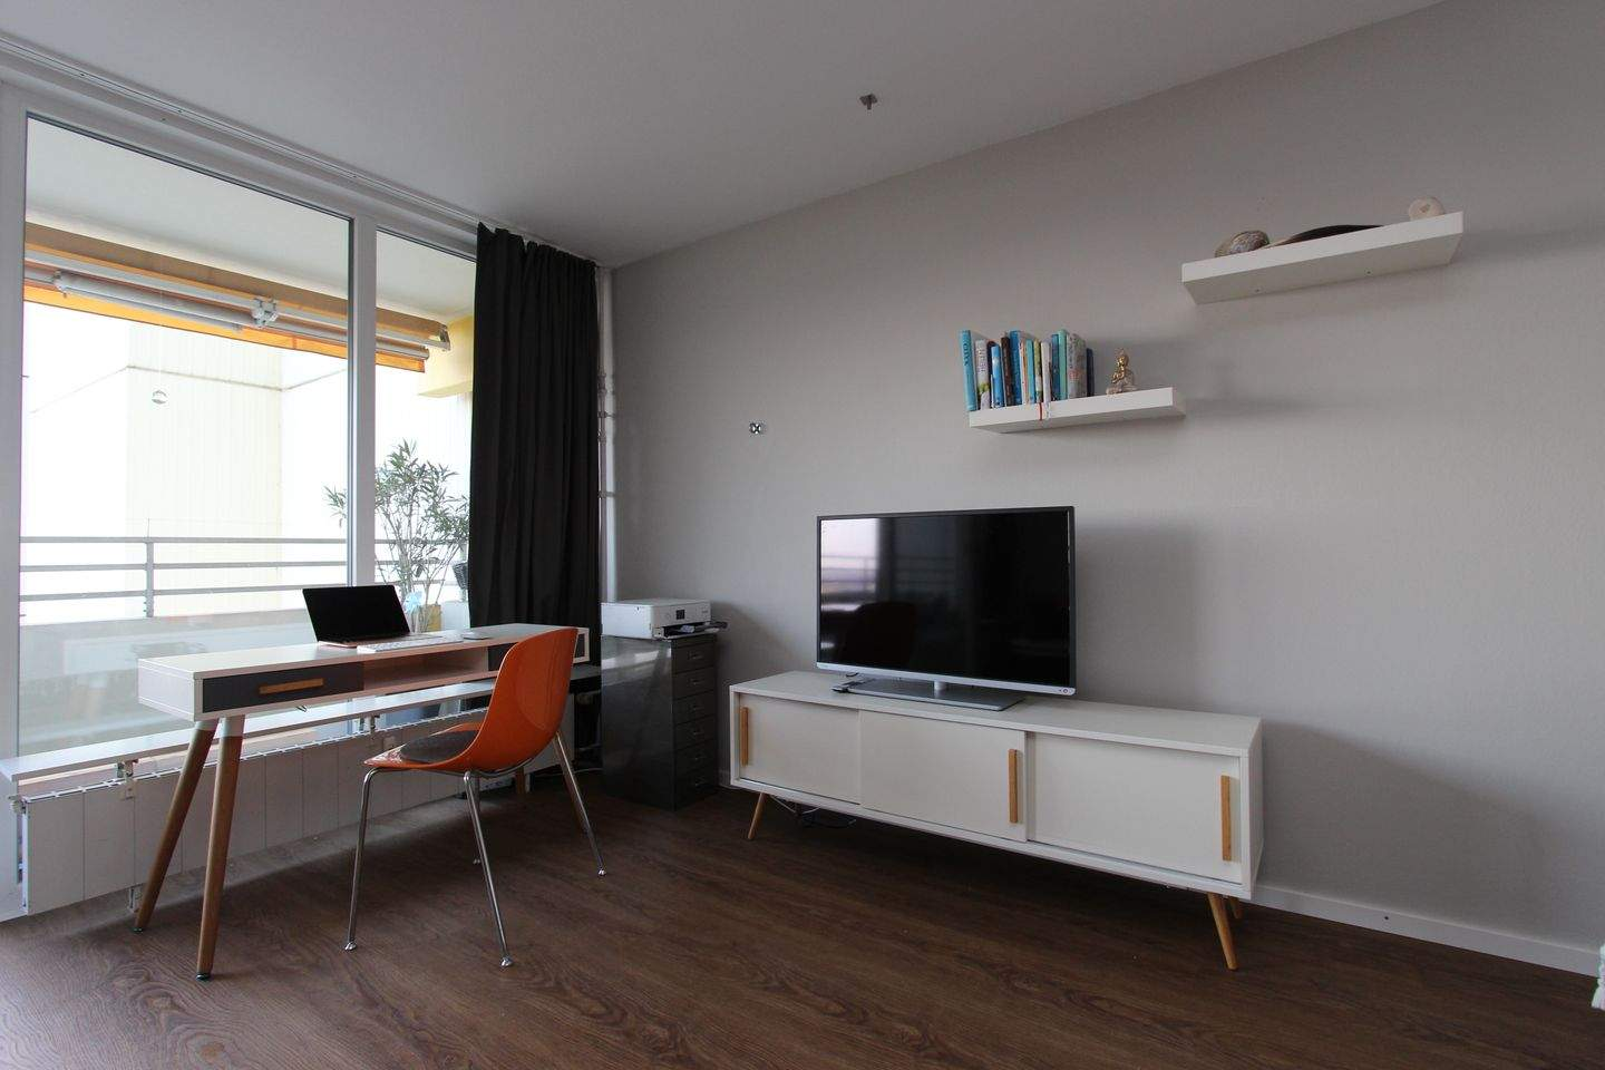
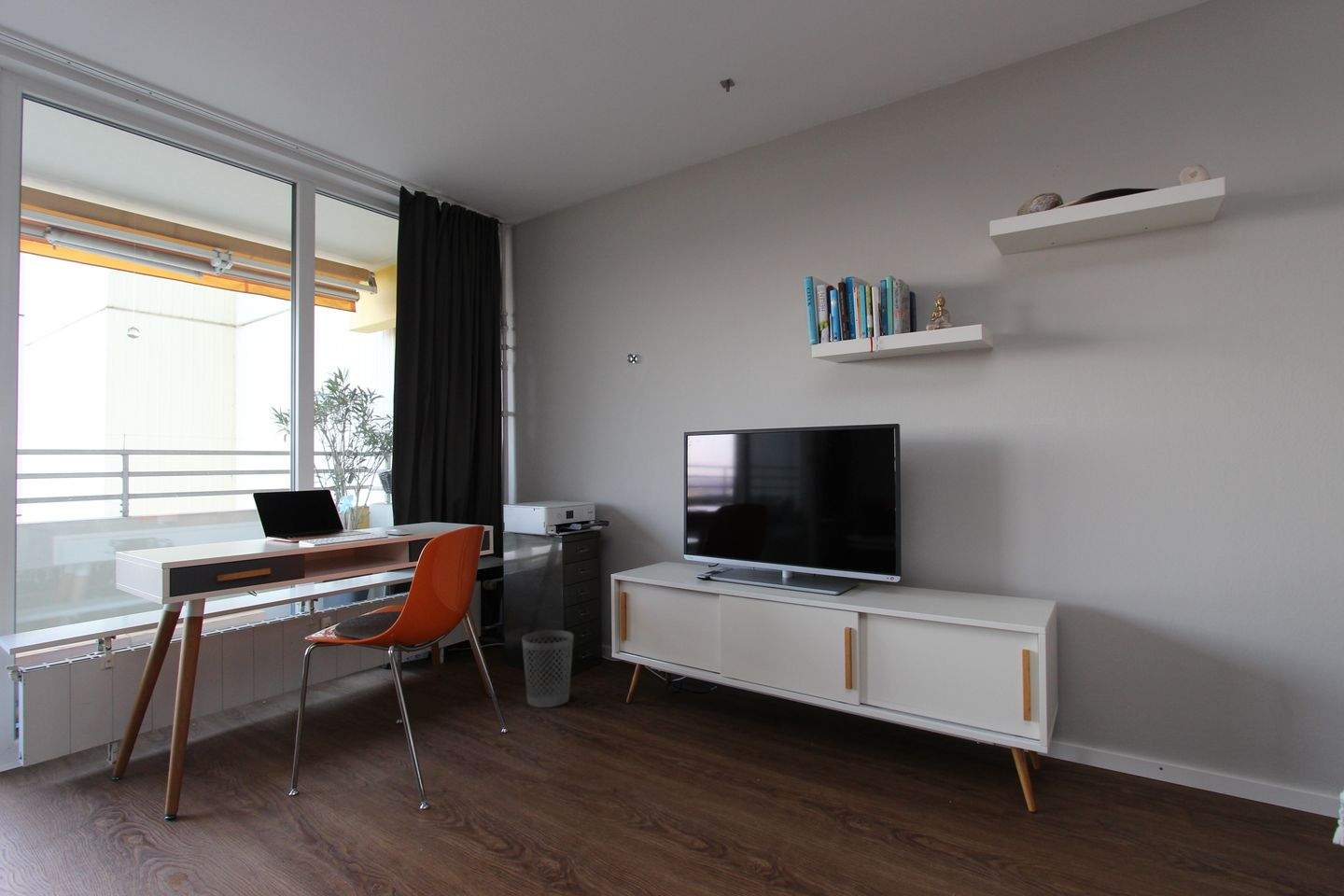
+ wastebasket (548, 668)
